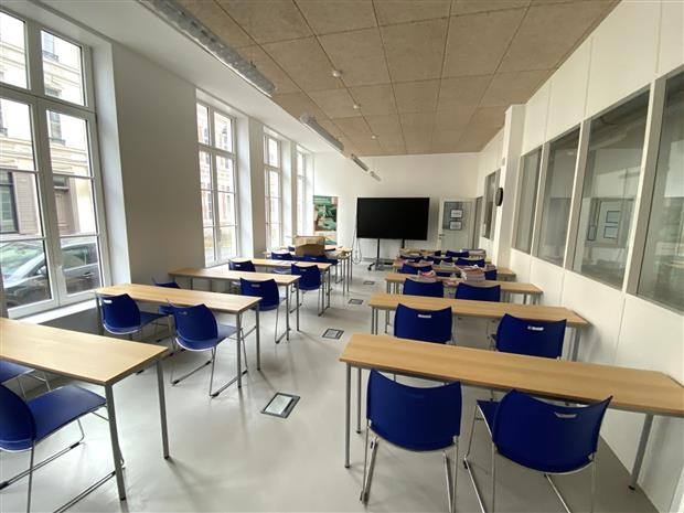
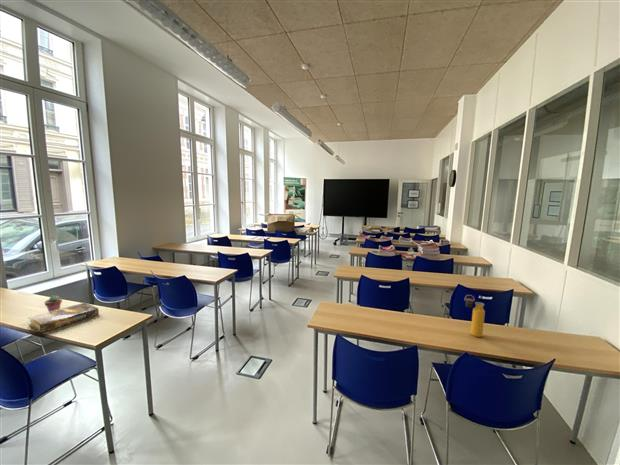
+ water bottle (473, 315)
+ book (65, 316)
+ potted succulent (53, 303)
